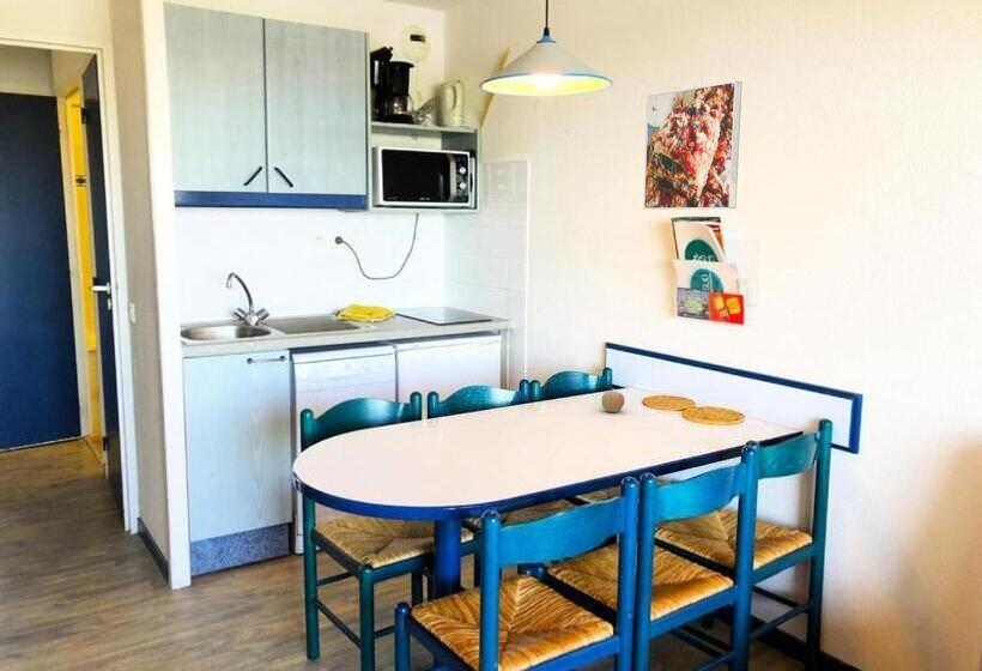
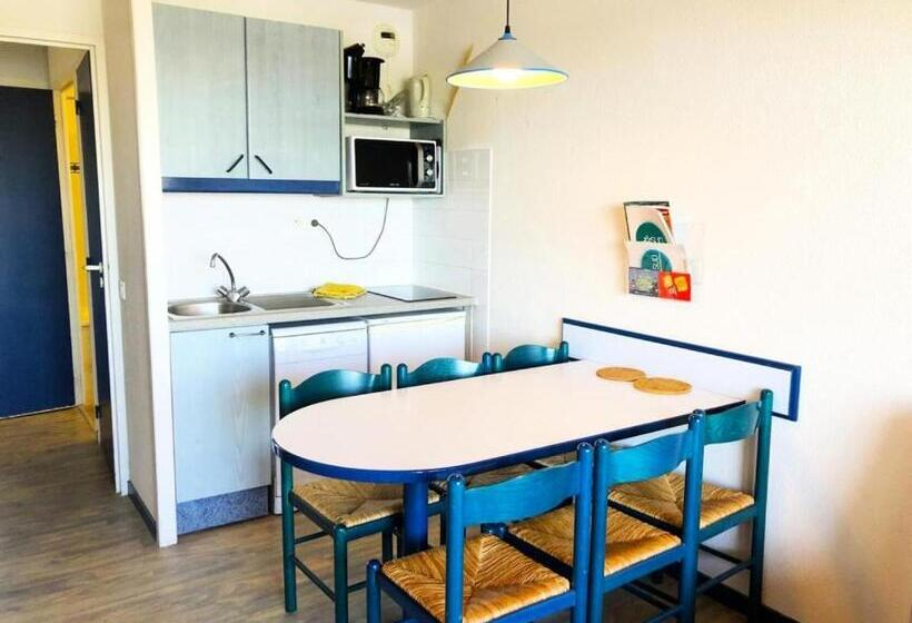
- fruit (612, 399)
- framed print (689, 149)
